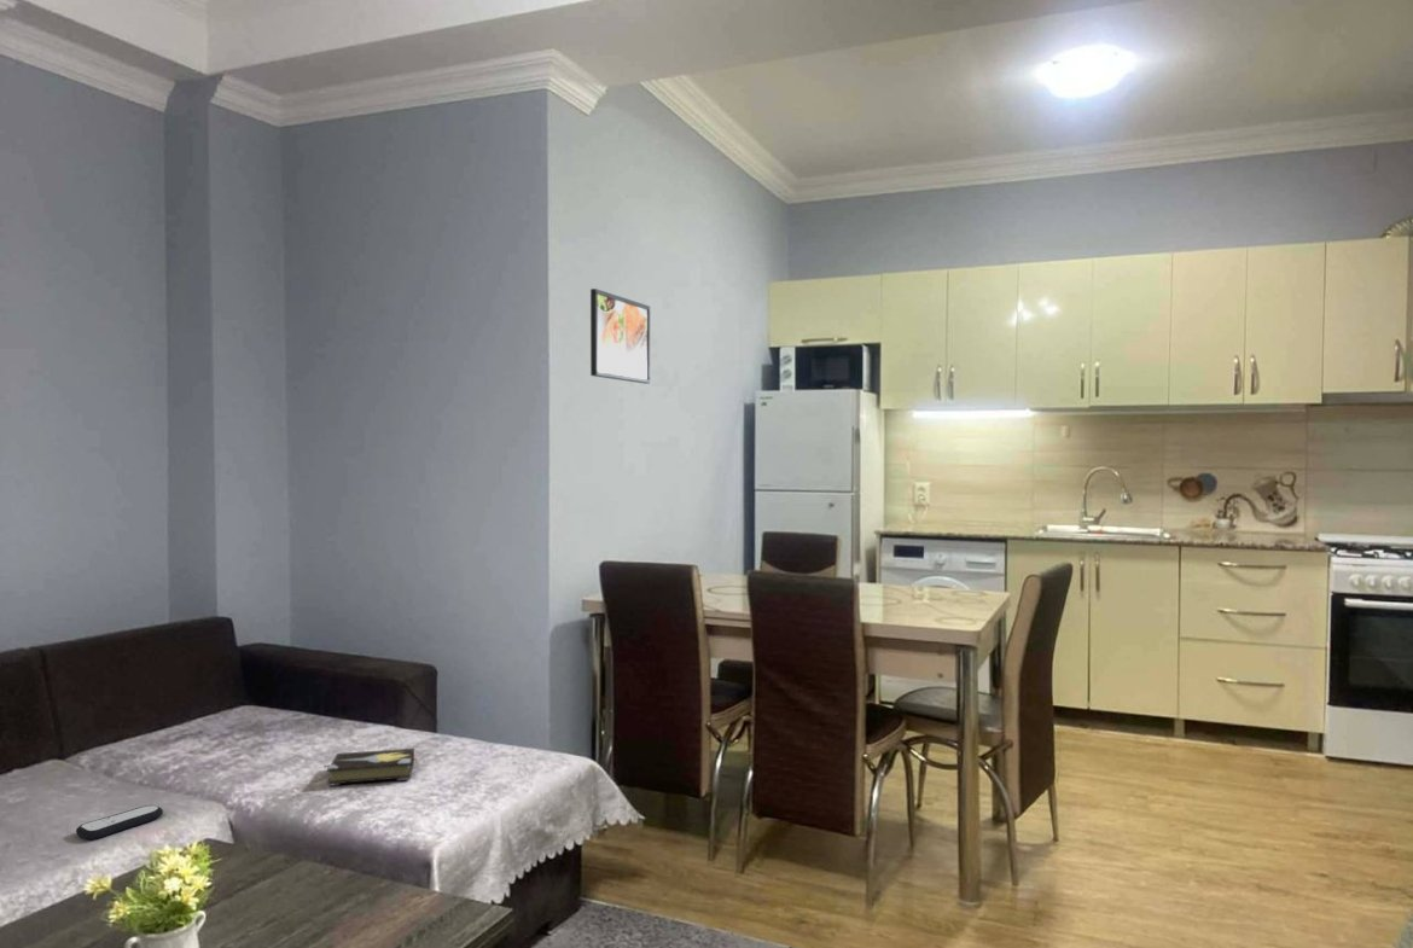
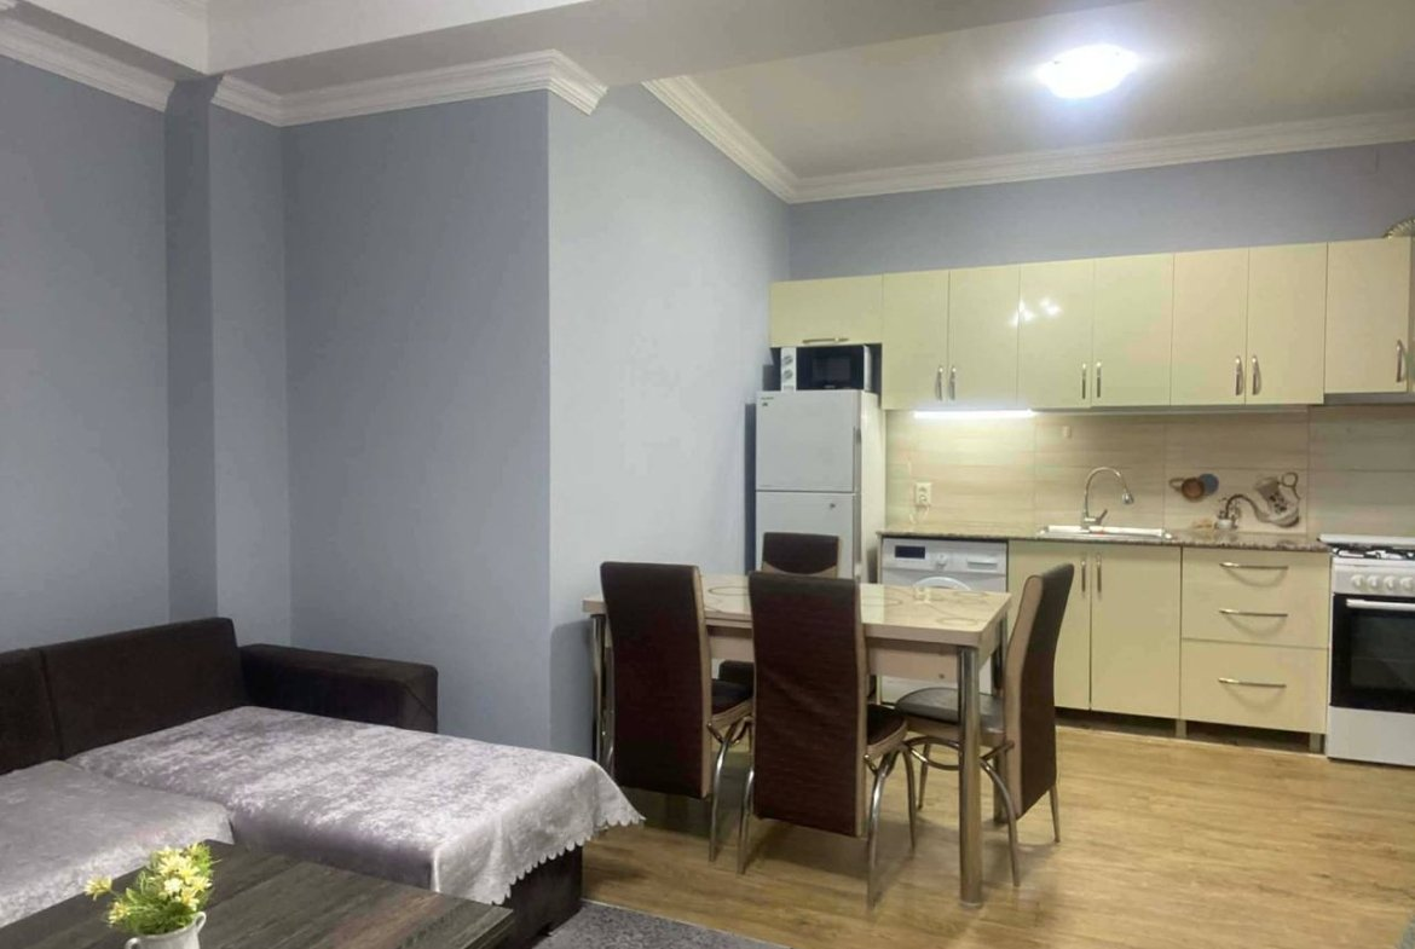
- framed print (622, 338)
- remote control (121, 820)
- hardback book (372, 763)
